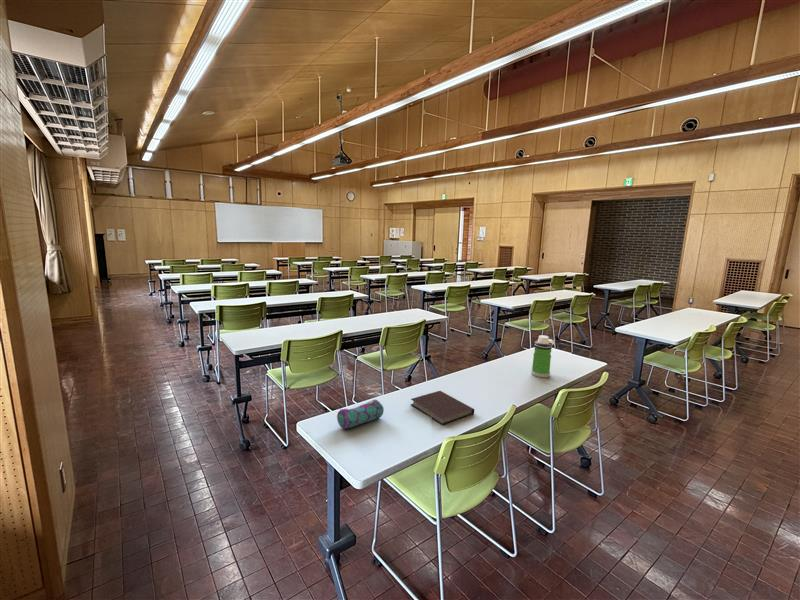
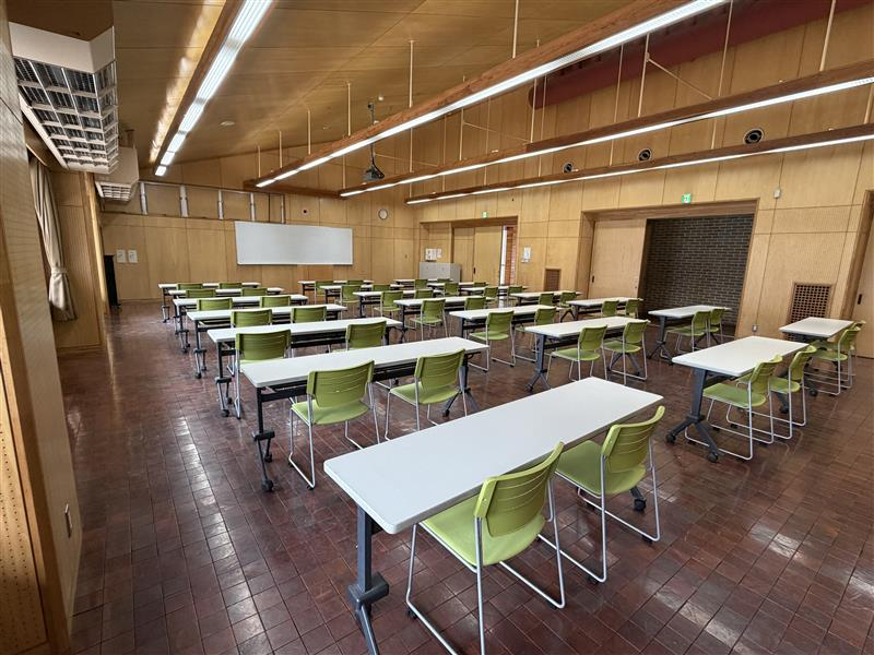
- pencil case (360, 413)
- notebook (441, 406)
- water bottle (542, 355)
